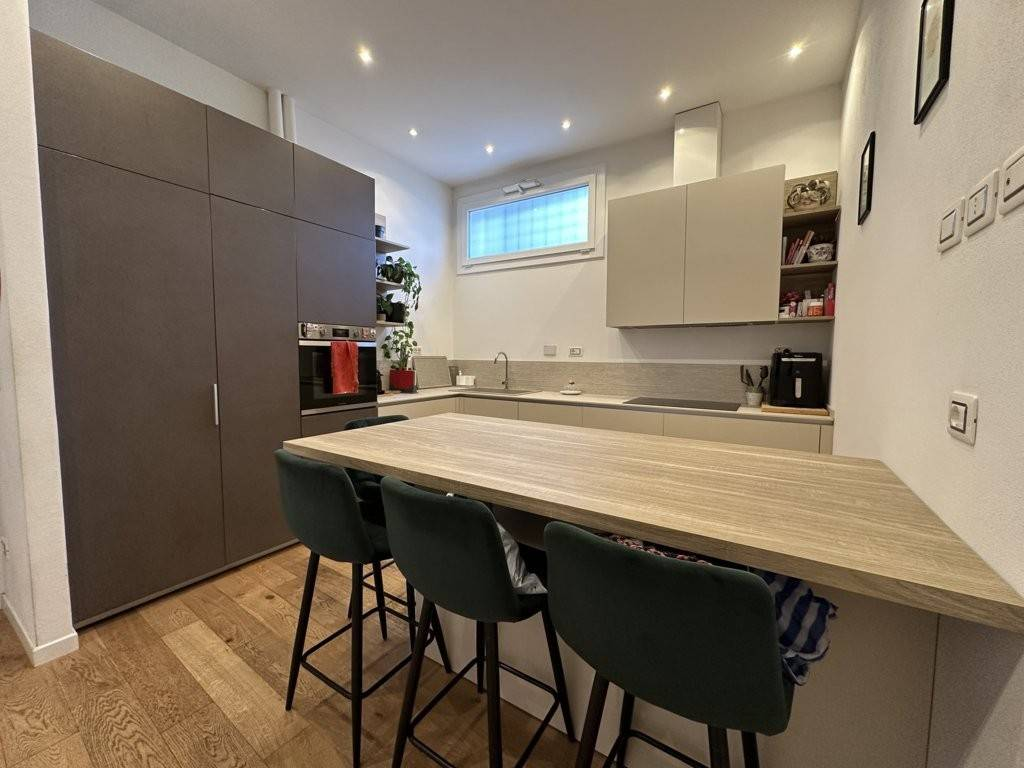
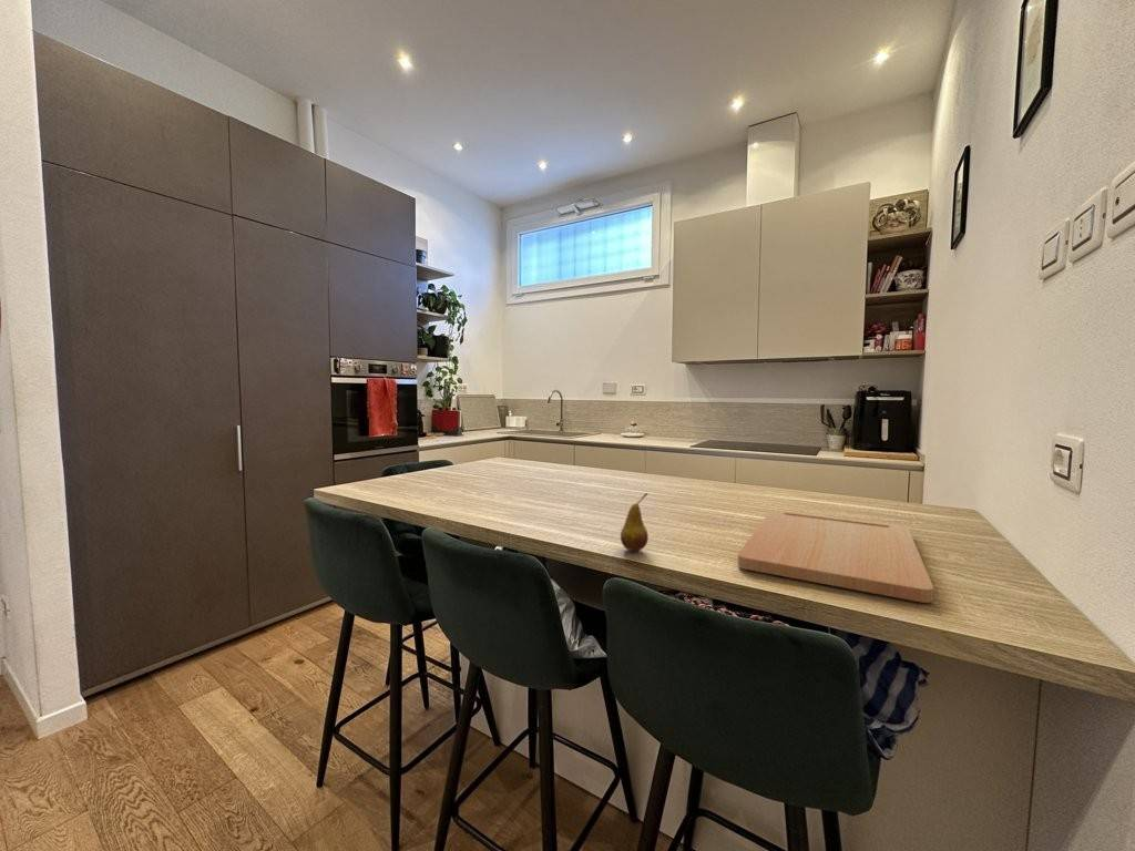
+ cutting board (830, 544)
+ fruit (633, 521)
